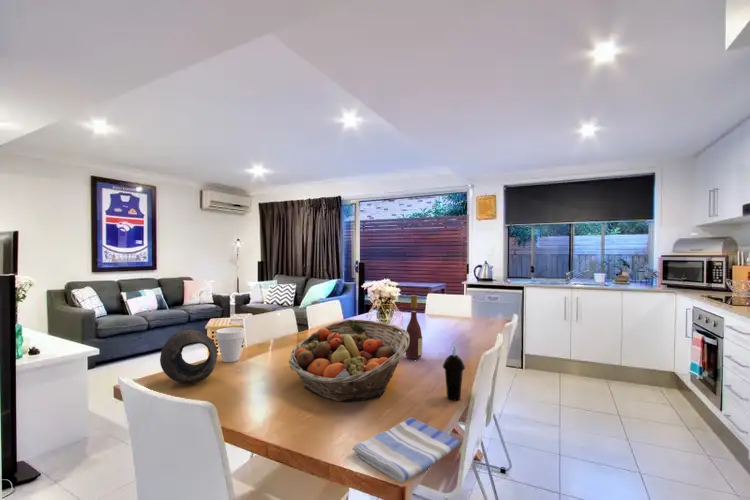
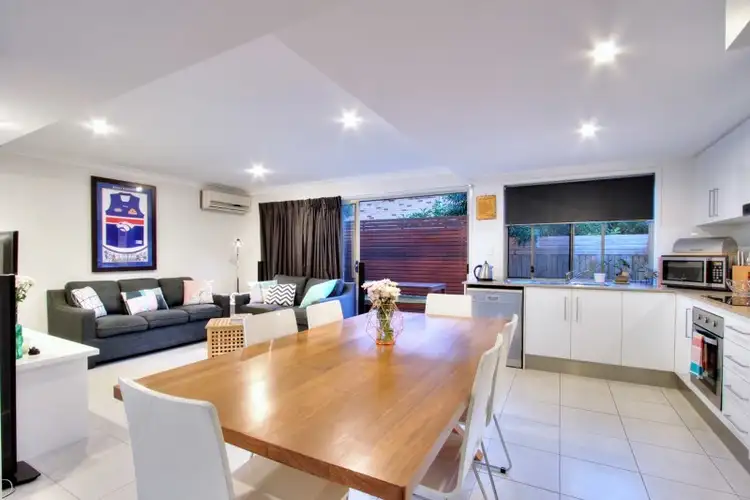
- cup (230, 344)
- bowl (186, 362)
- fruit basket (348, 356)
- wine bottle (413, 326)
- cup (453, 371)
- dish towel (407, 444)
